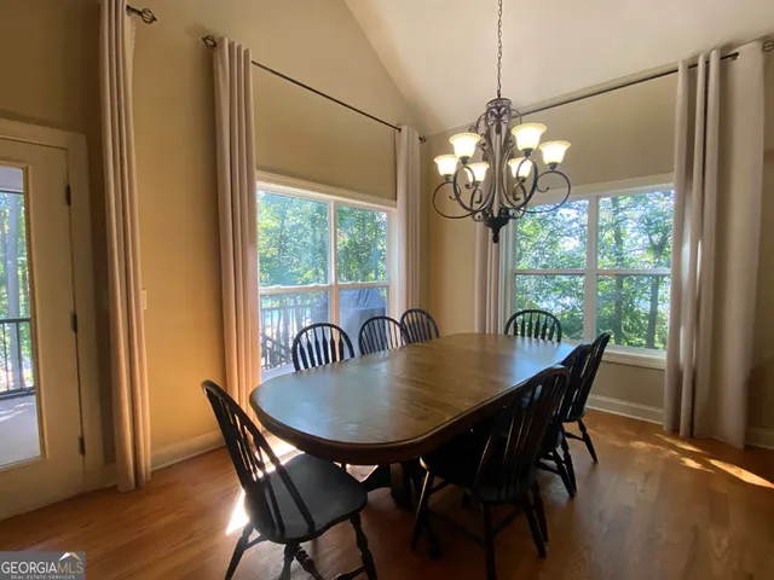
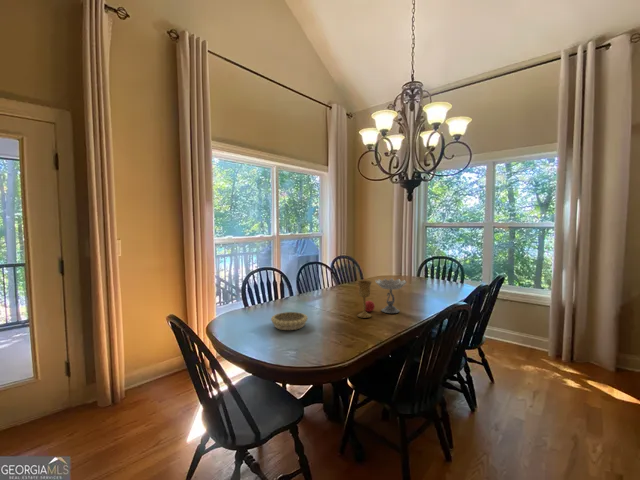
+ goblet (387, 295)
+ decorative bowl (289, 320)
